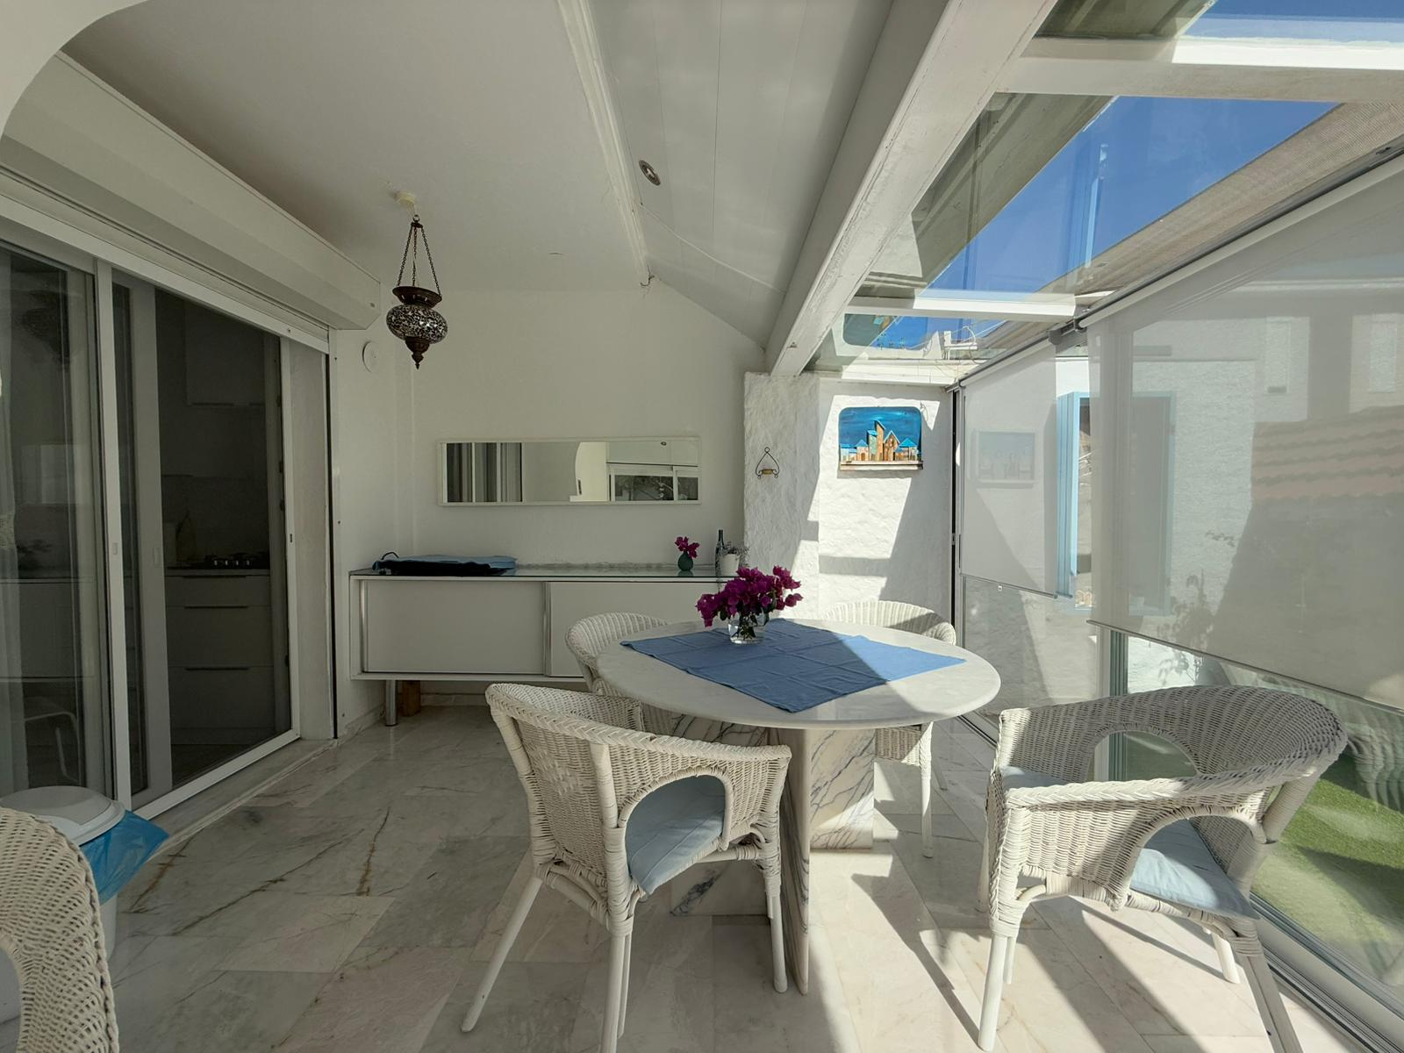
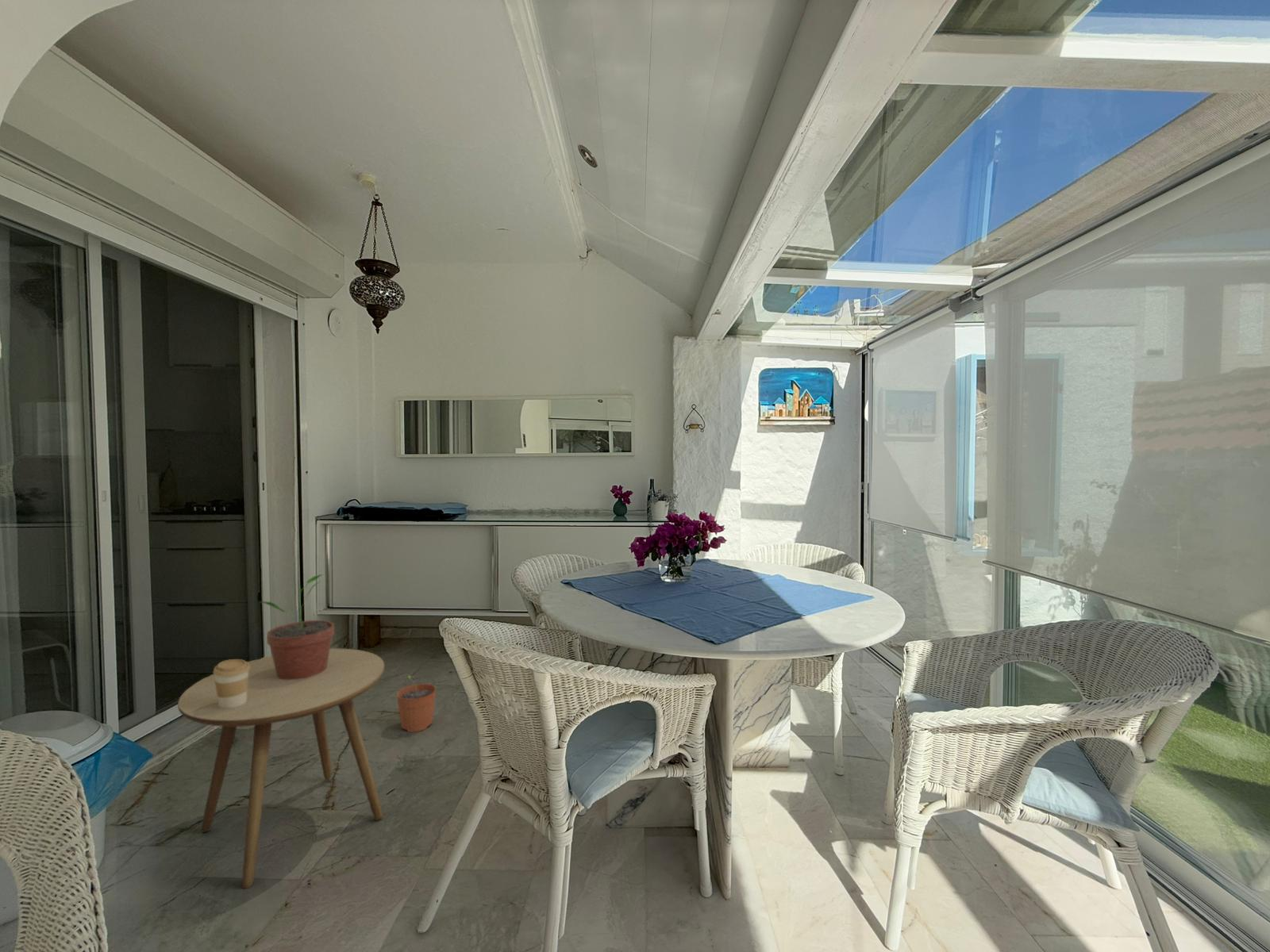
+ plant pot (416, 699)
+ side table (268, 750)
+ potted plant (301, 621)
+ coffee cup (232, 681)
